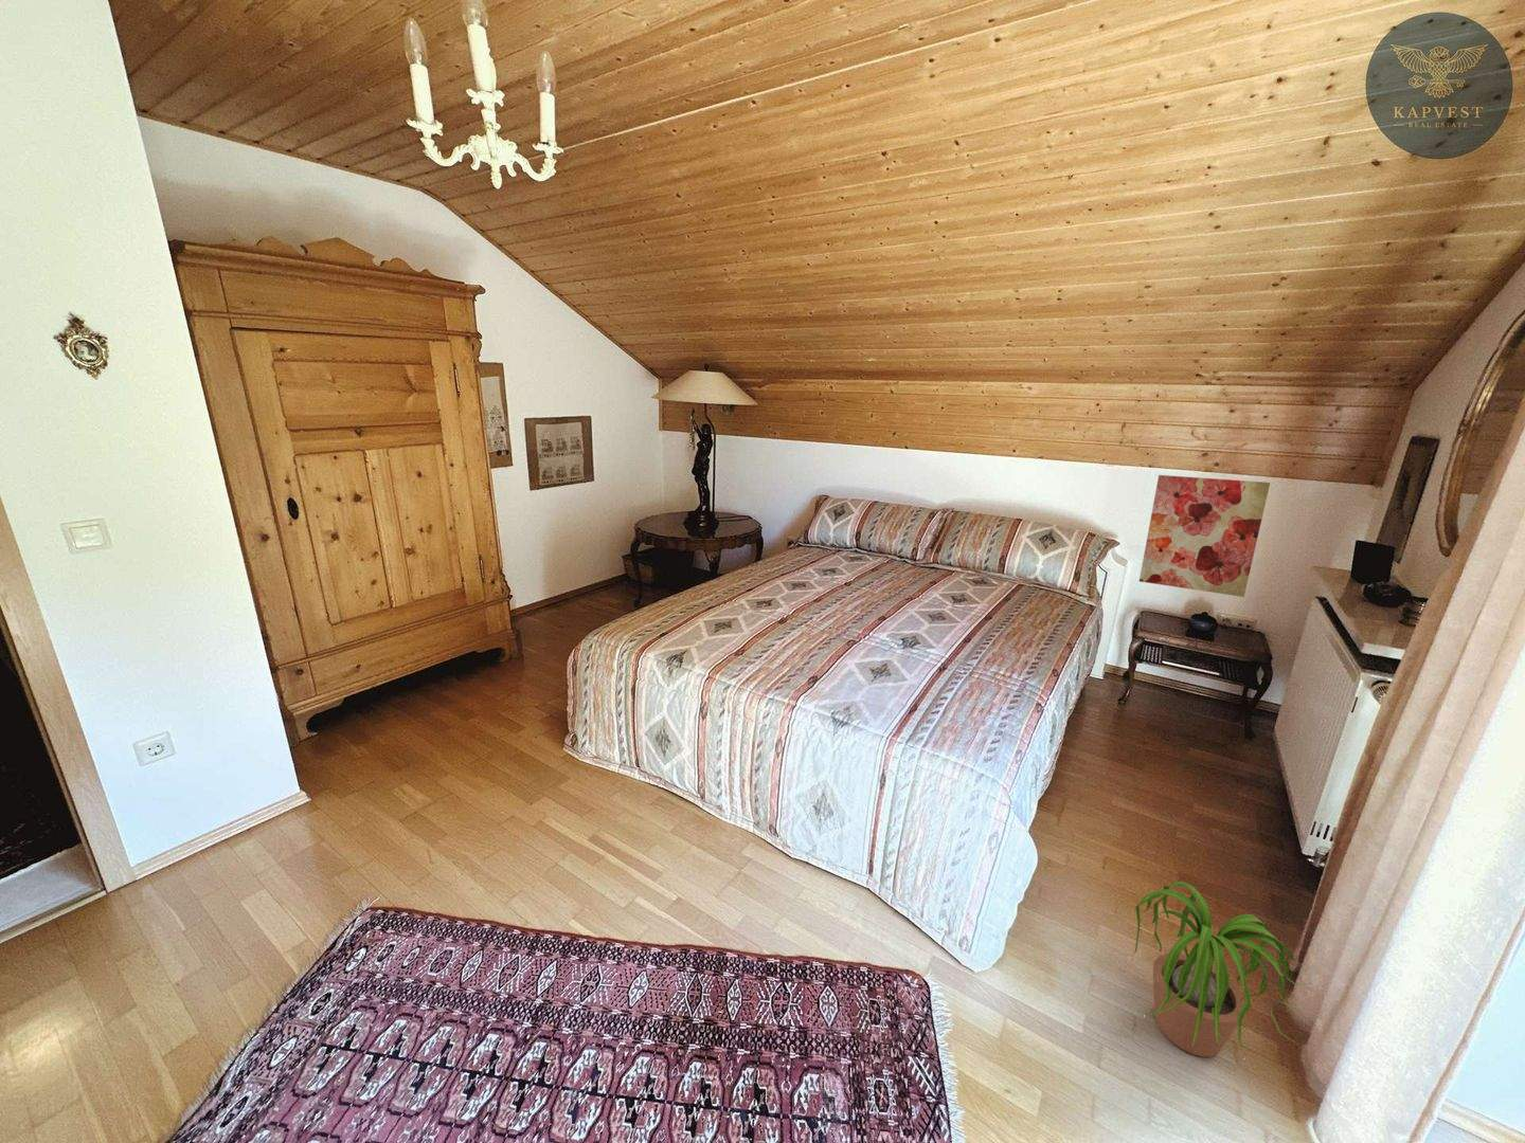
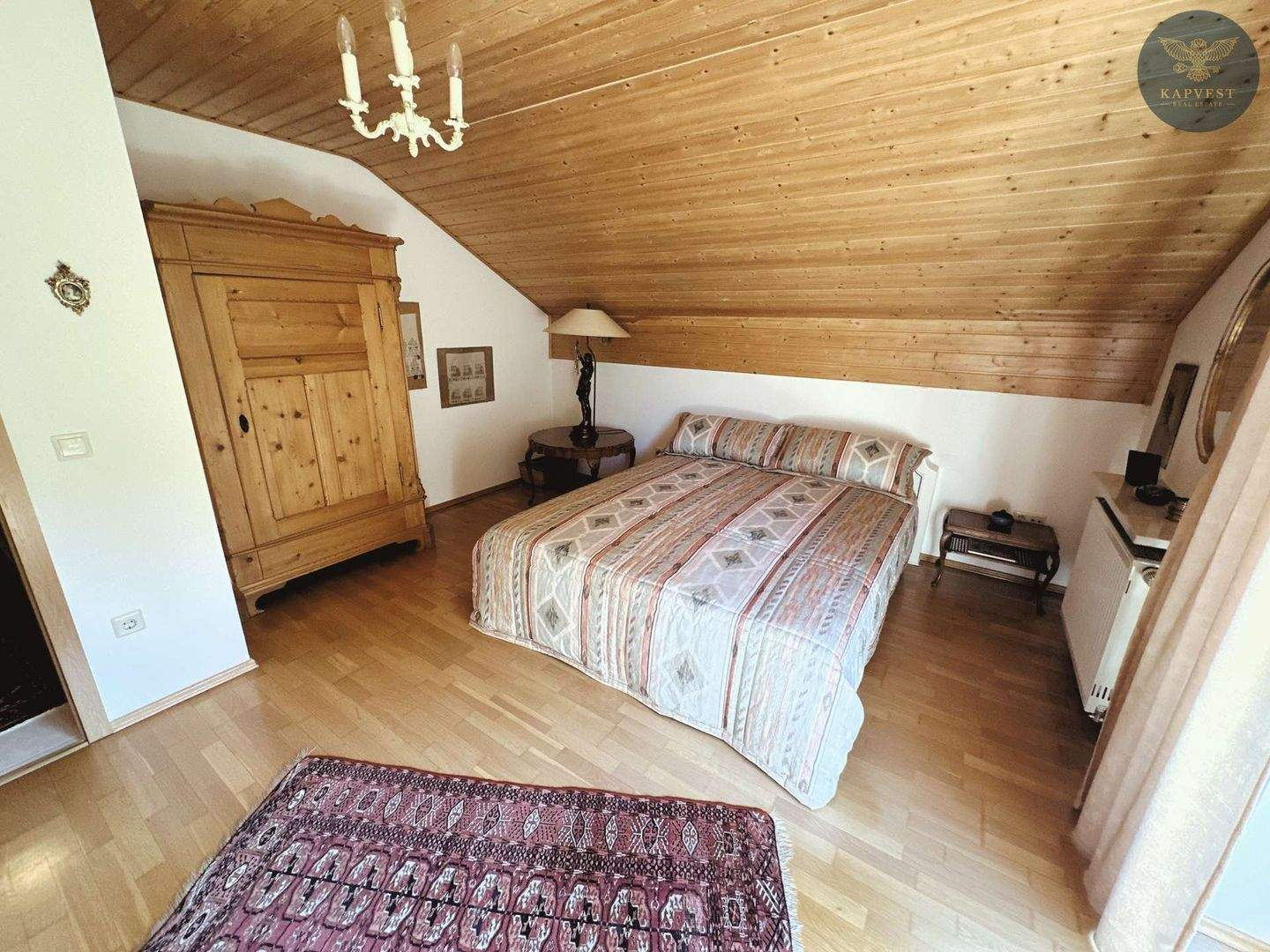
- wall art (1200, 534)
- potted plant (1219, 986)
